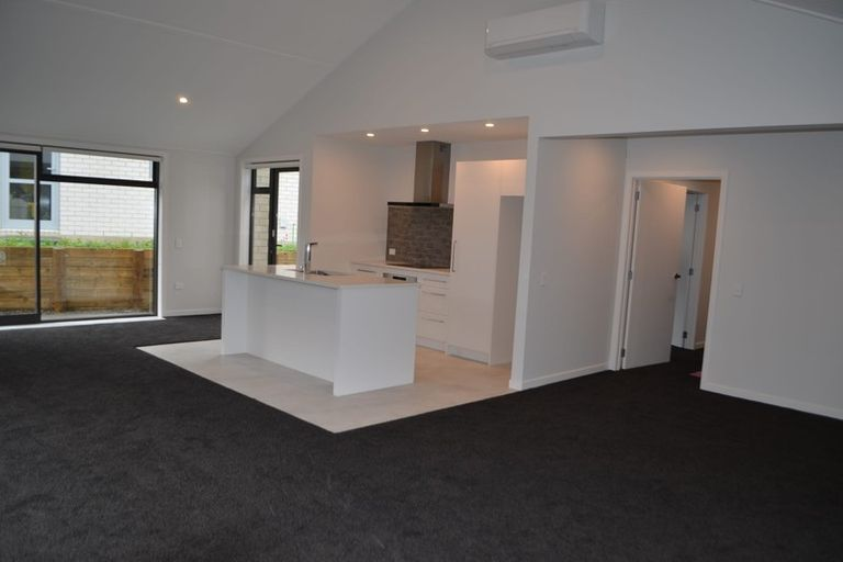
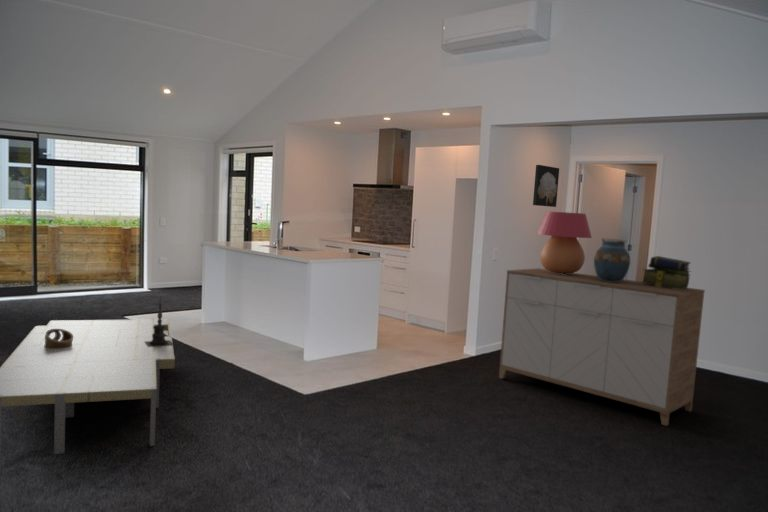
+ conference table (96, 370)
+ wall art (546, 186)
+ table lamp (563, 242)
+ sideboard (593, 337)
+ vase (612, 260)
+ stack of books (668, 271)
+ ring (58, 337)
+ candle holder (159, 319)
